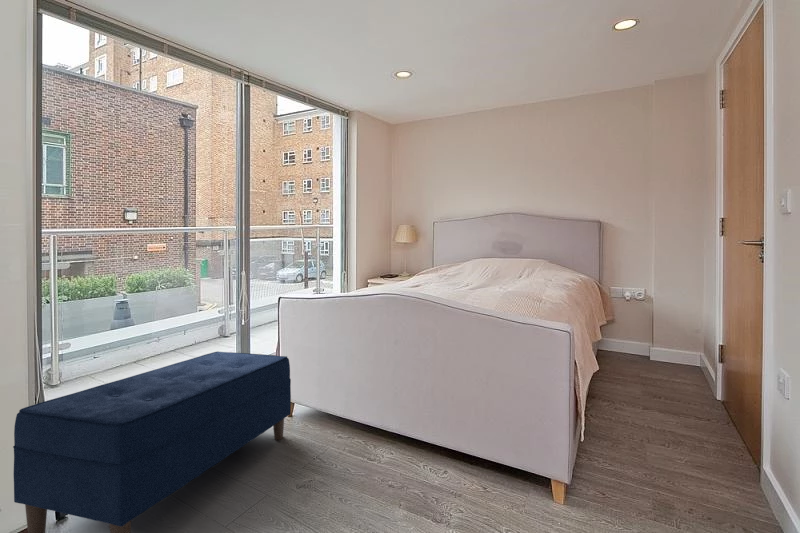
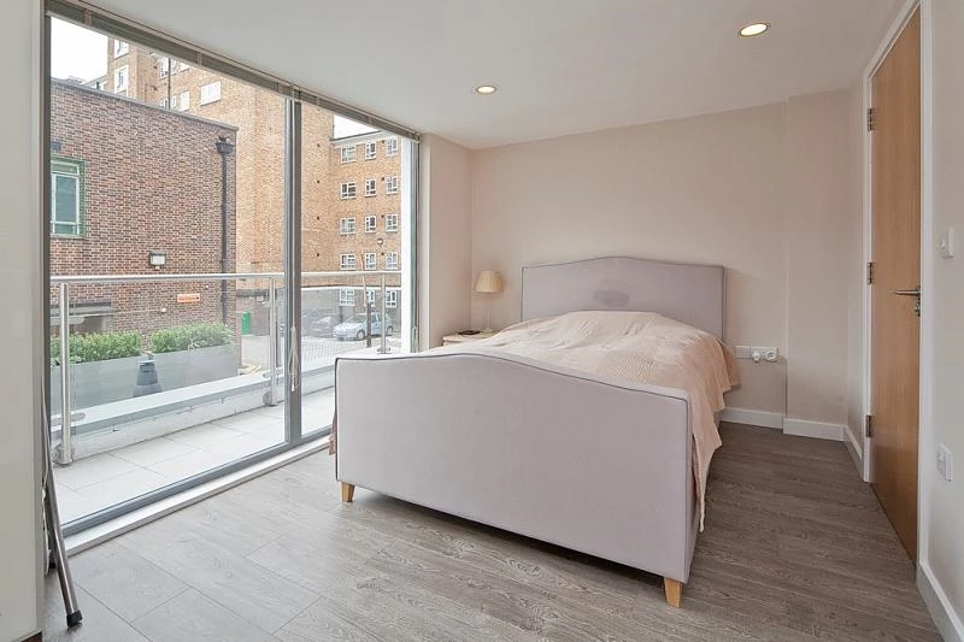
- bench (183, 429)
